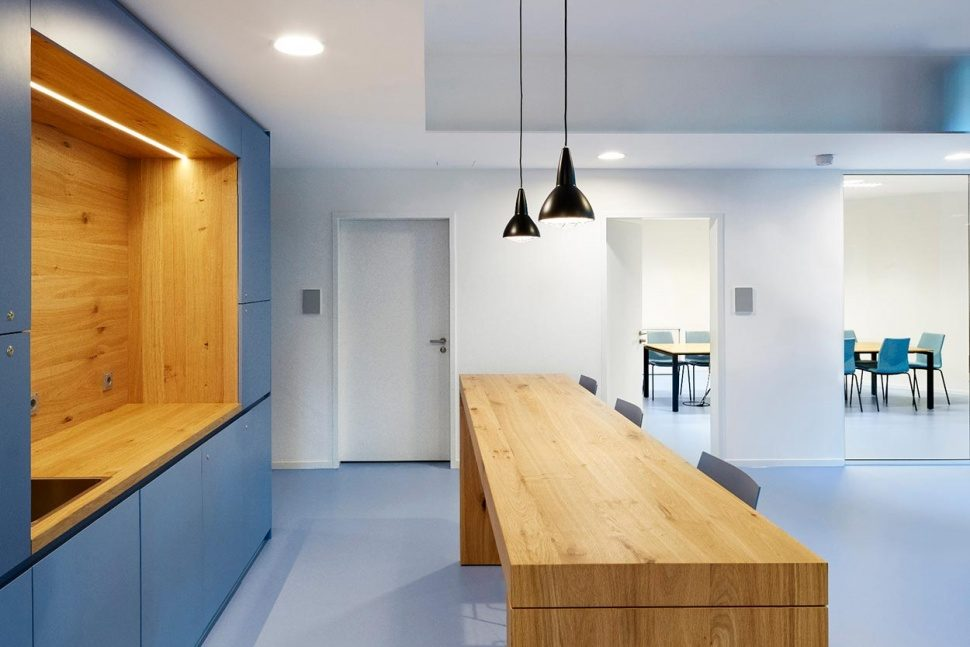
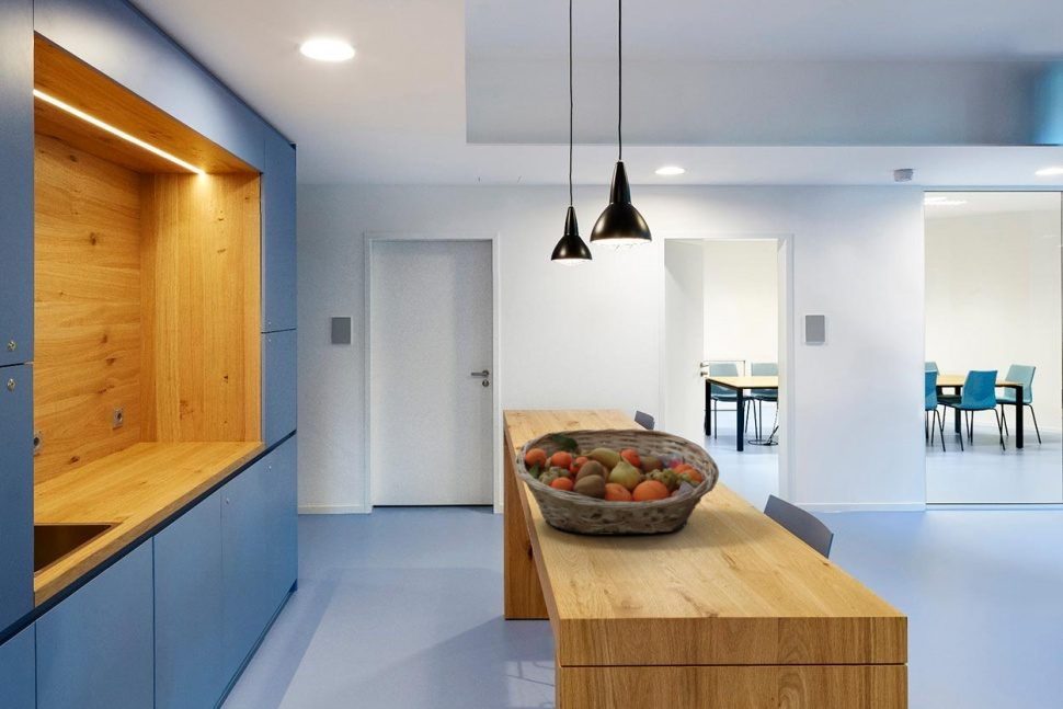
+ fruit basket (615, 478)
